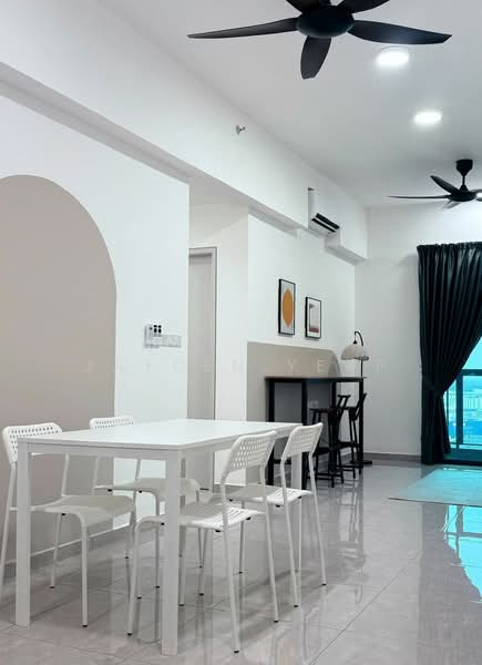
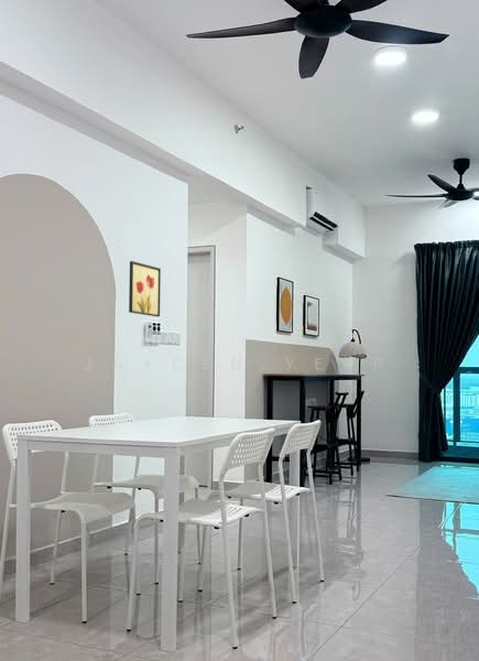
+ wall art (144, 289)
